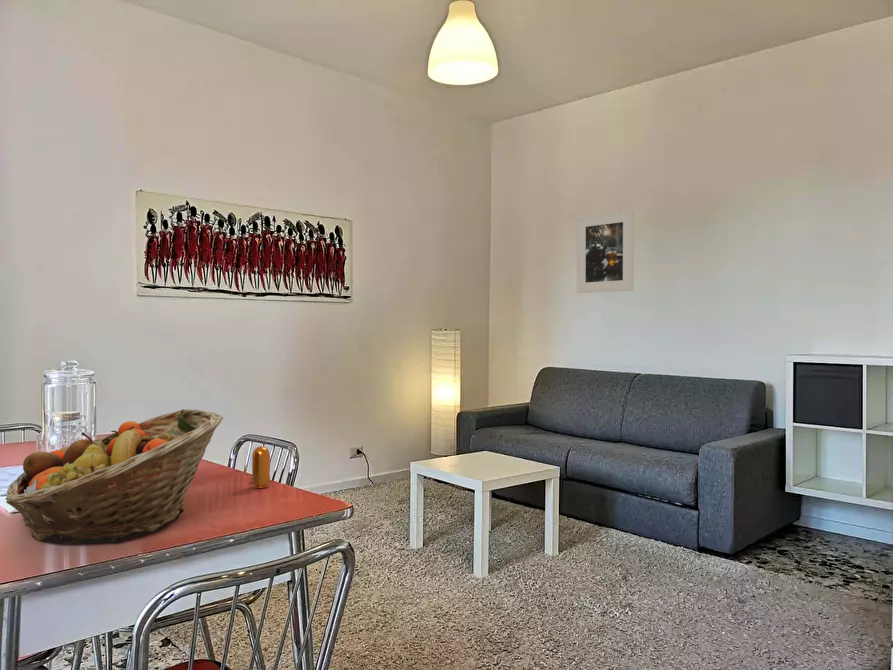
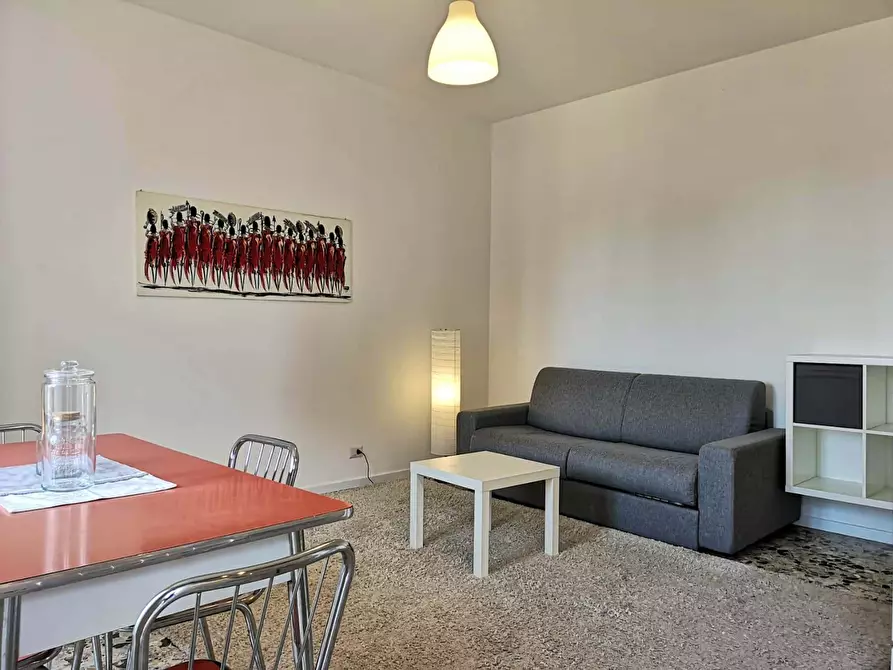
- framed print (604, 253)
- fruit basket (119, 468)
- pepper shaker (260, 464)
